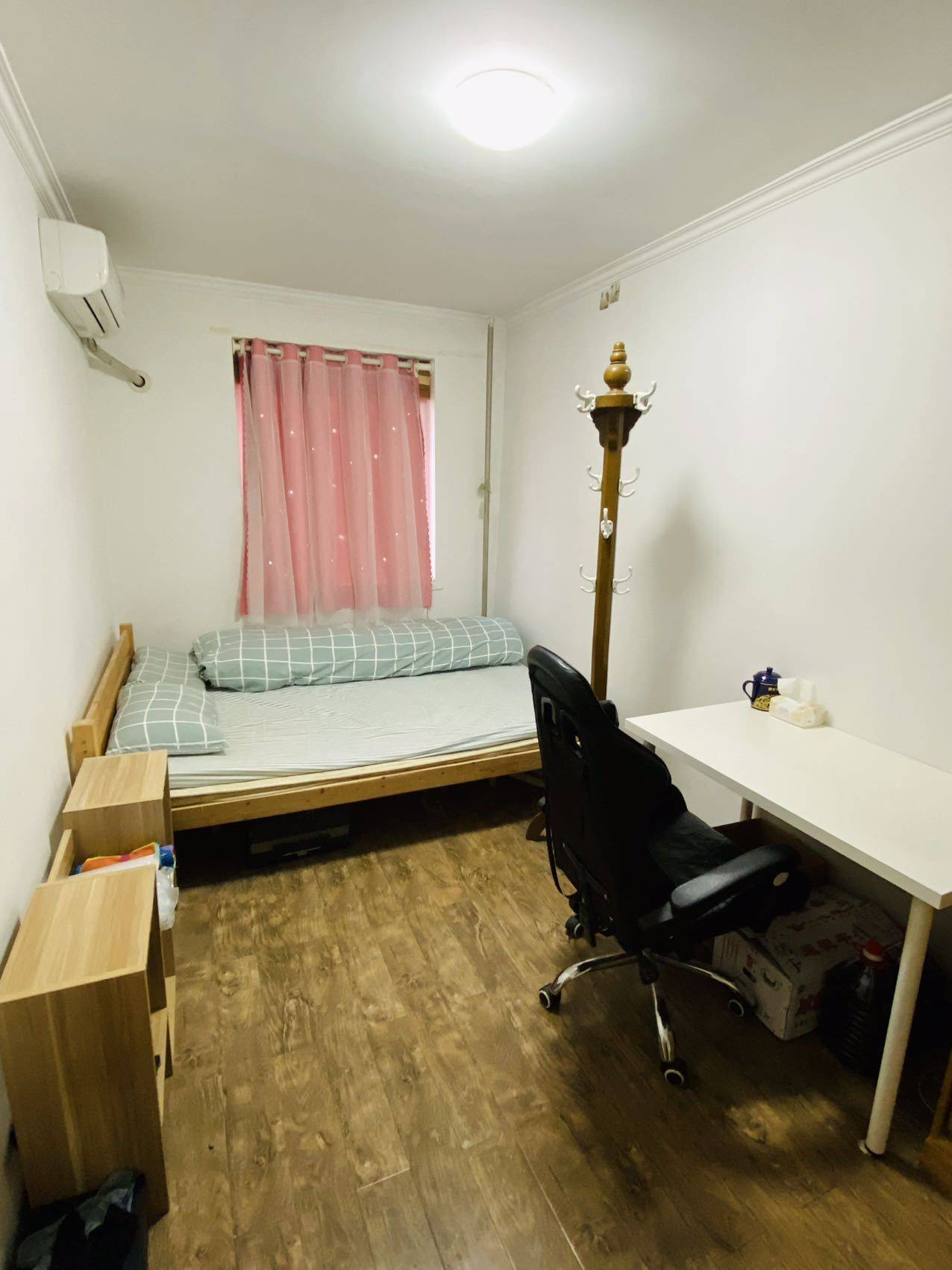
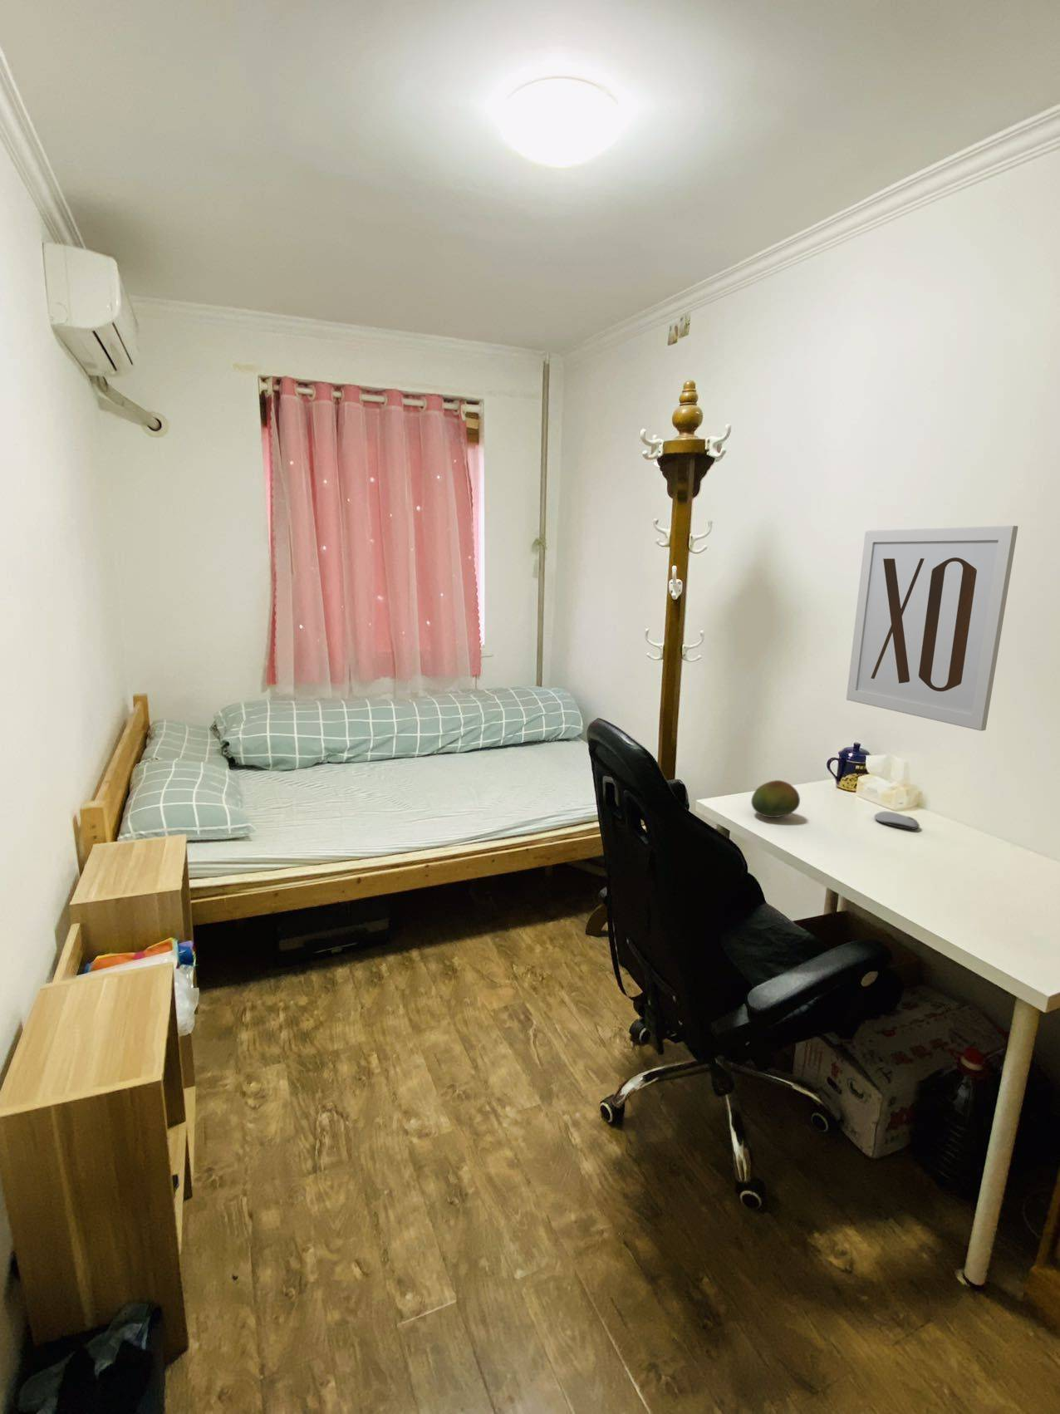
+ fruit (774, 799)
+ computer mouse (896, 818)
+ wall art (921, 623)
